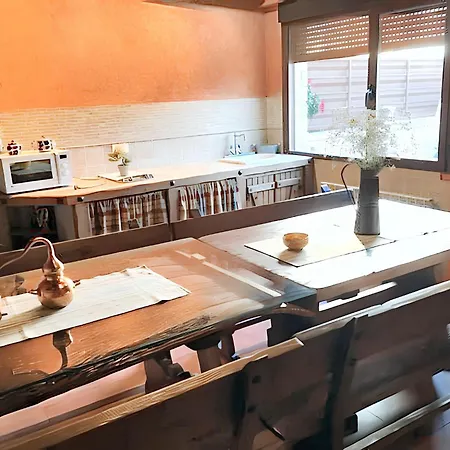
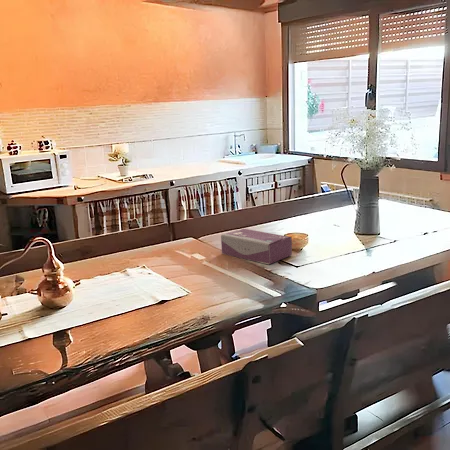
+ tissue box (256, 244)
